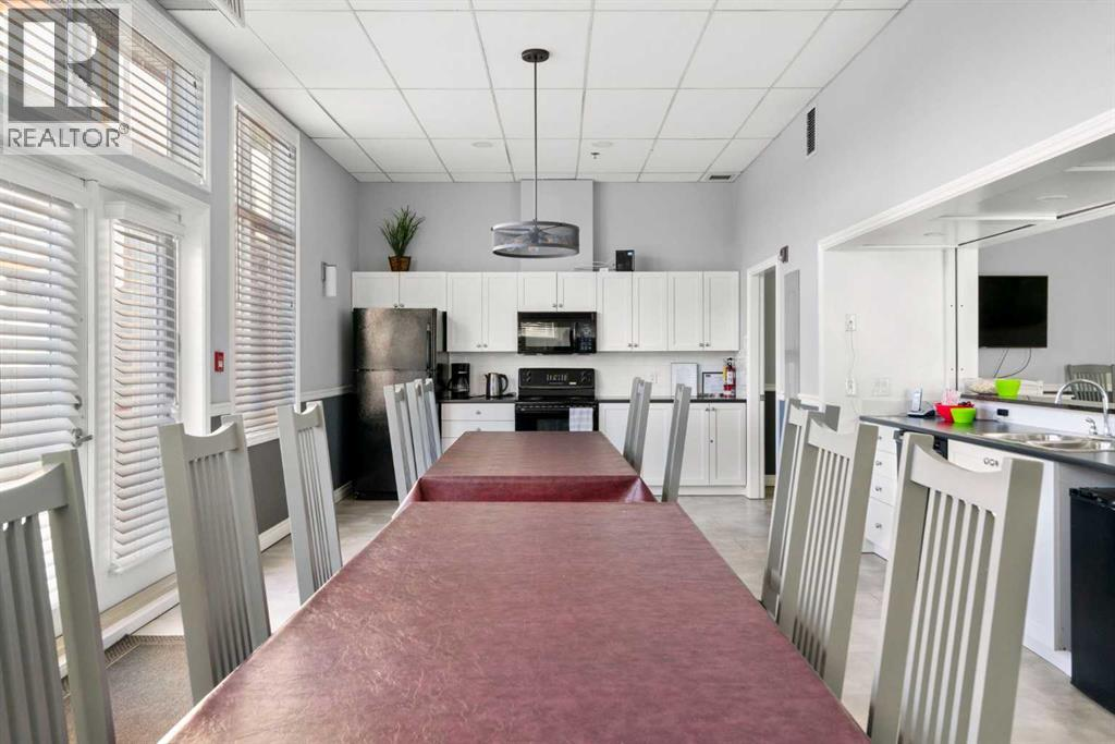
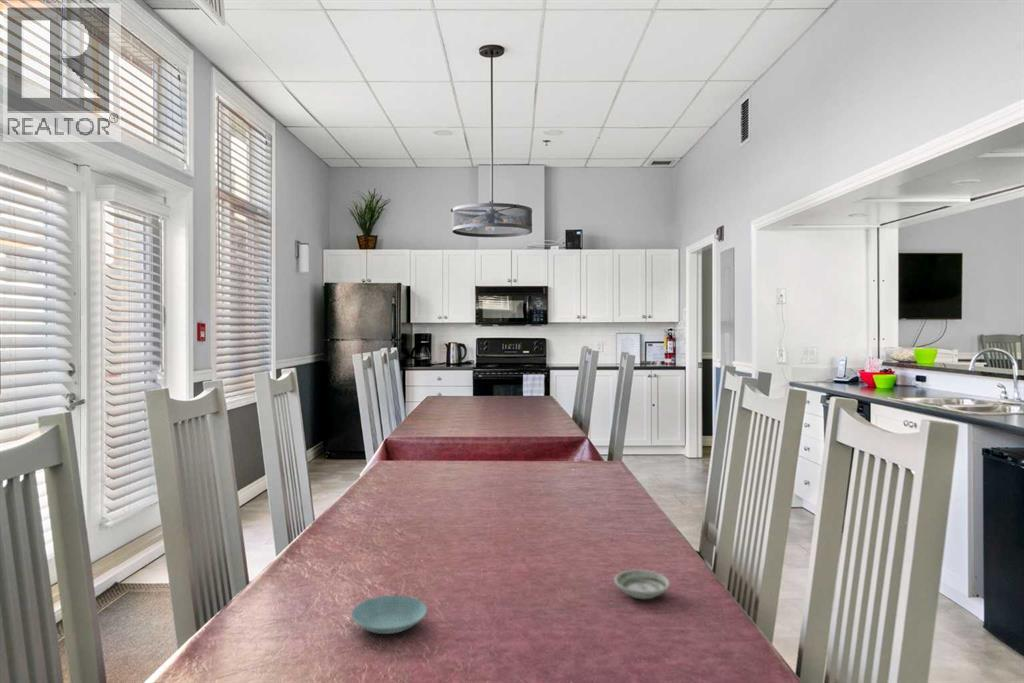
+ saucer (641, 586)
+ saucer (389, 617)
